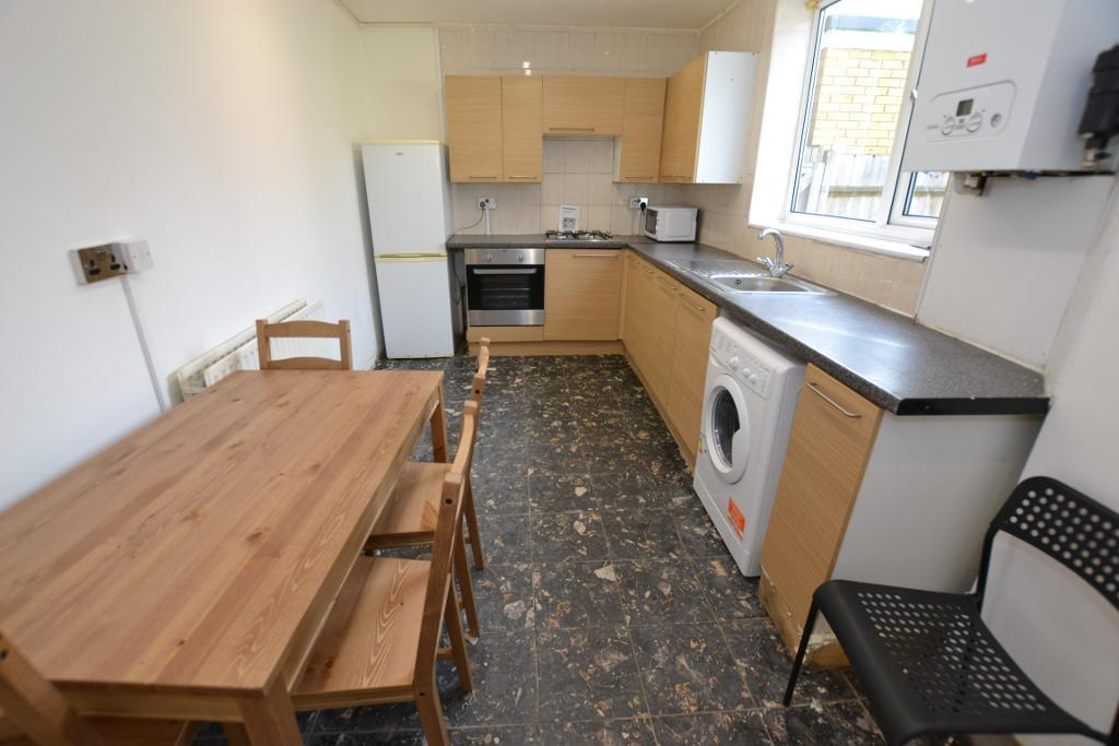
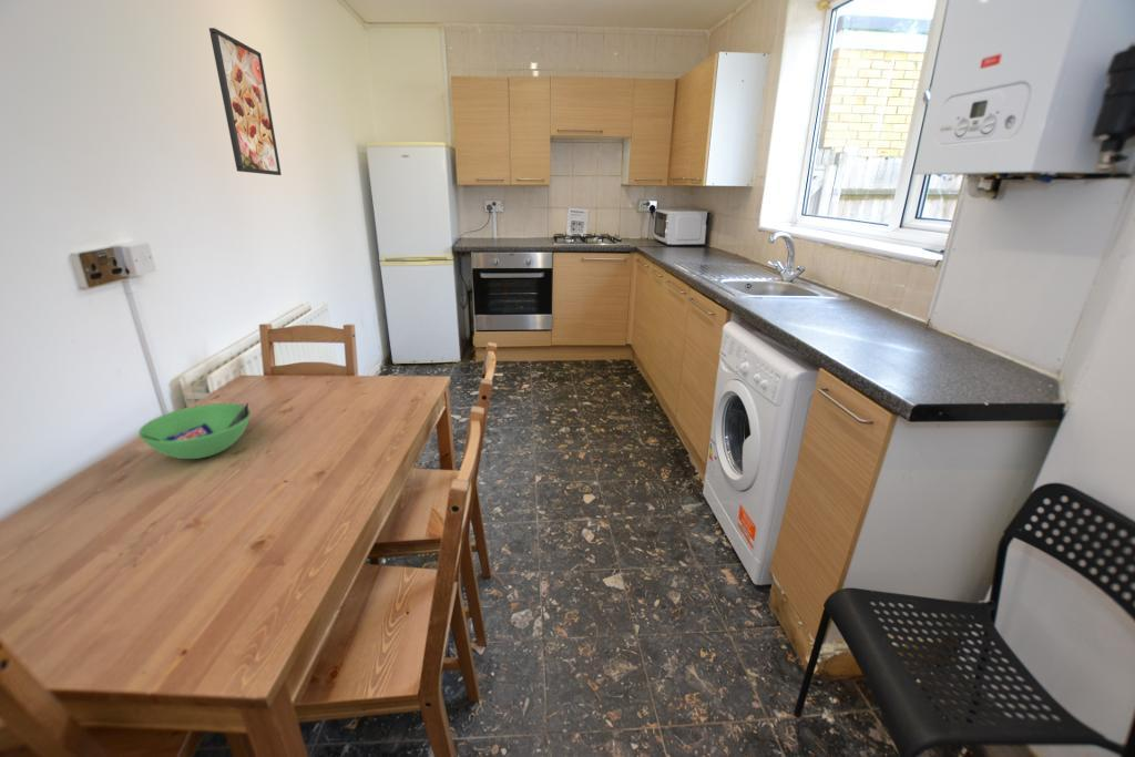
+ bowl (200, 431)
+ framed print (248, 110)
